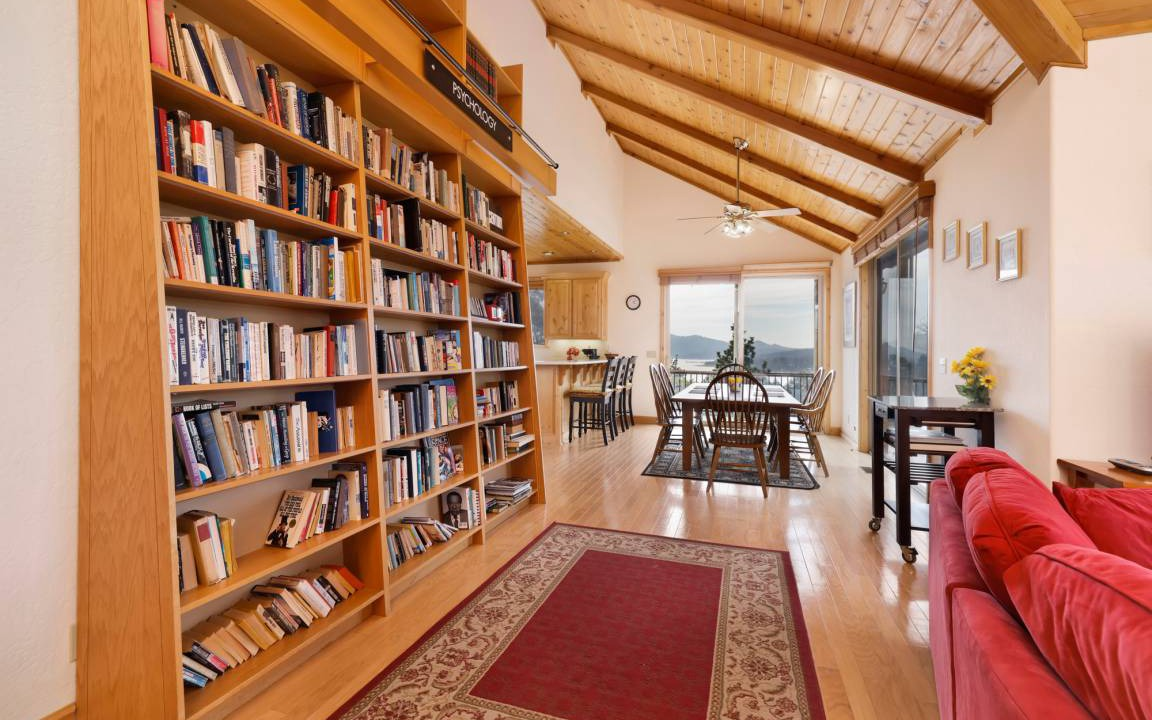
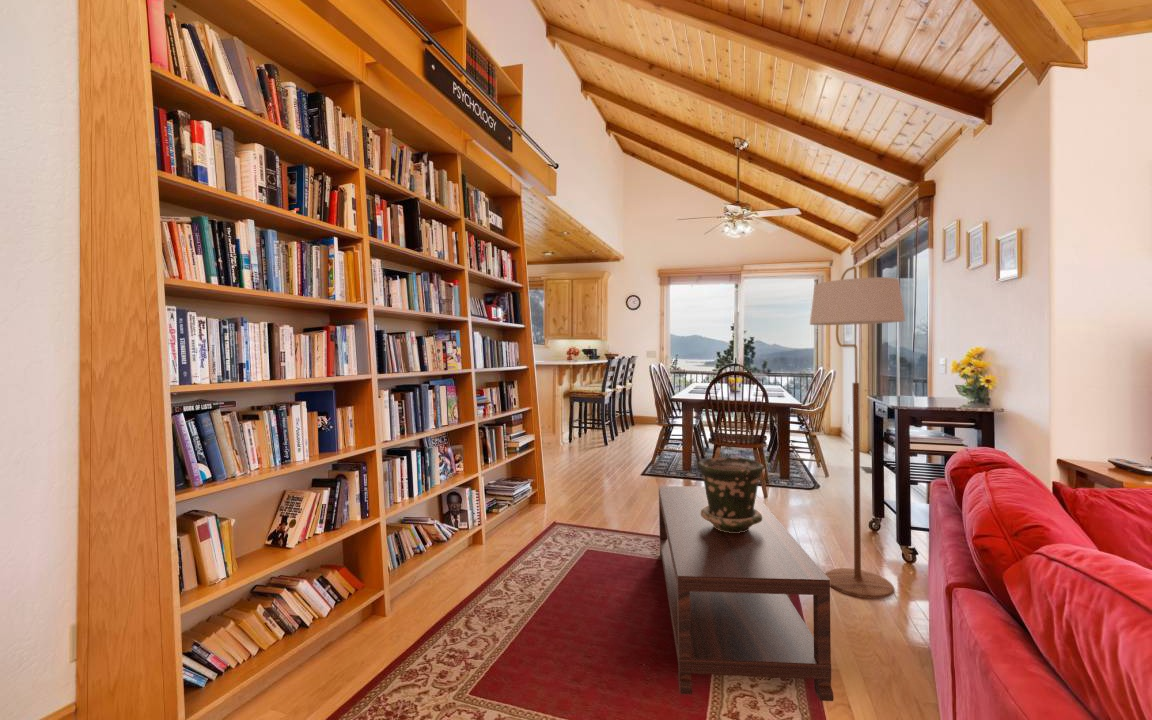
+ flower pot (730, 495)
+ coffee table (722, 565)
+ floor lamp (854, 424)
